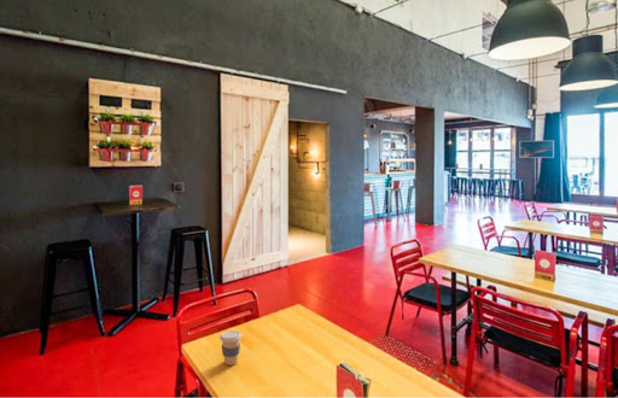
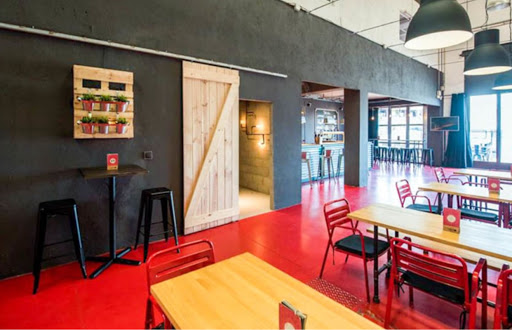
- coffee cup (231, 347)
